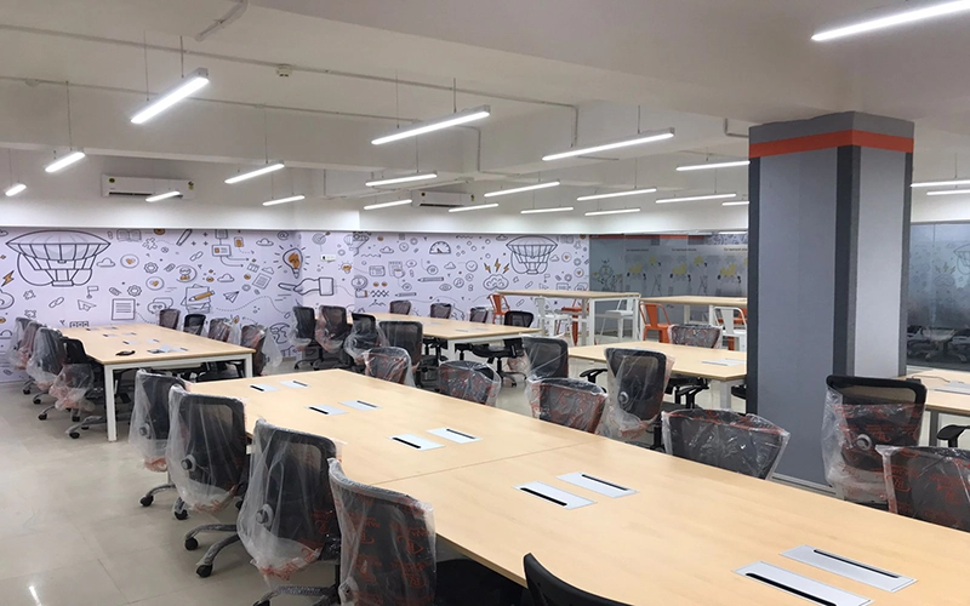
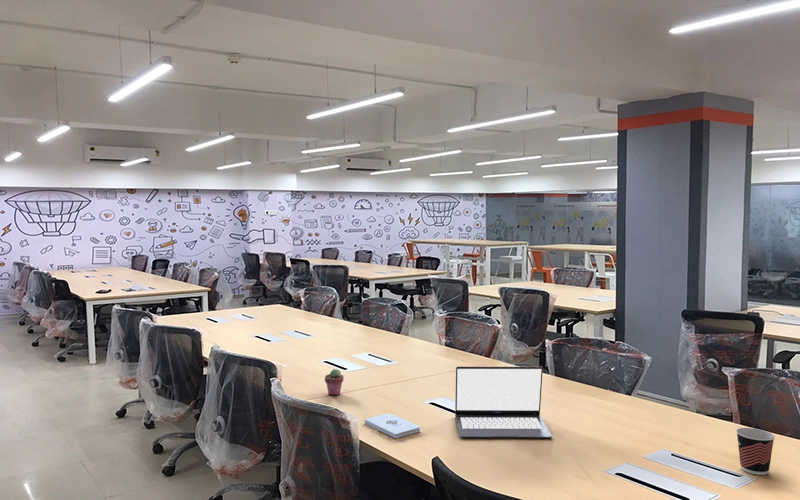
+ laptop (501, 399)
+ cup (754, 451)
+ potted succulent (334, 381)
+ notepad (392, 425)
